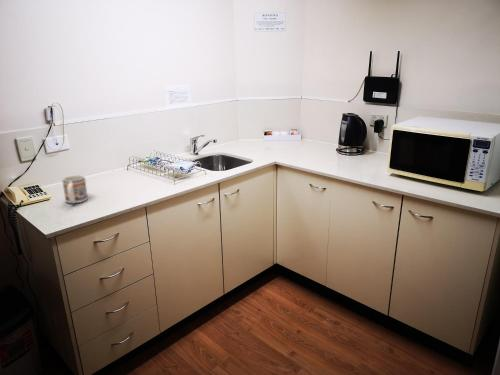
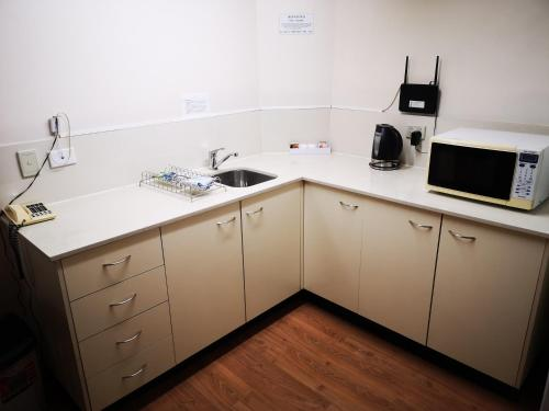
- mug (73, 189)
